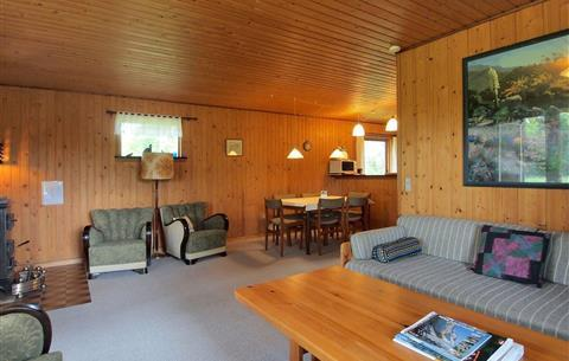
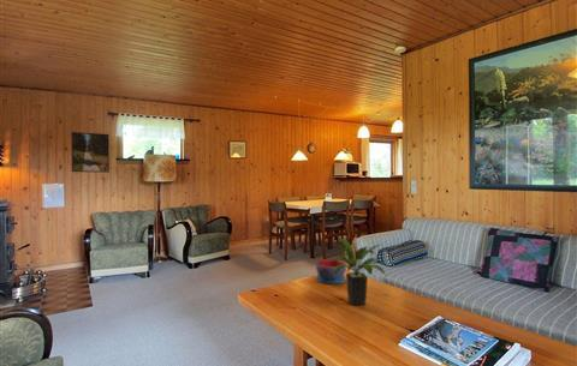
+ bowl (331, 271)
+ potted plant (357, 270)
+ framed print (90, 152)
